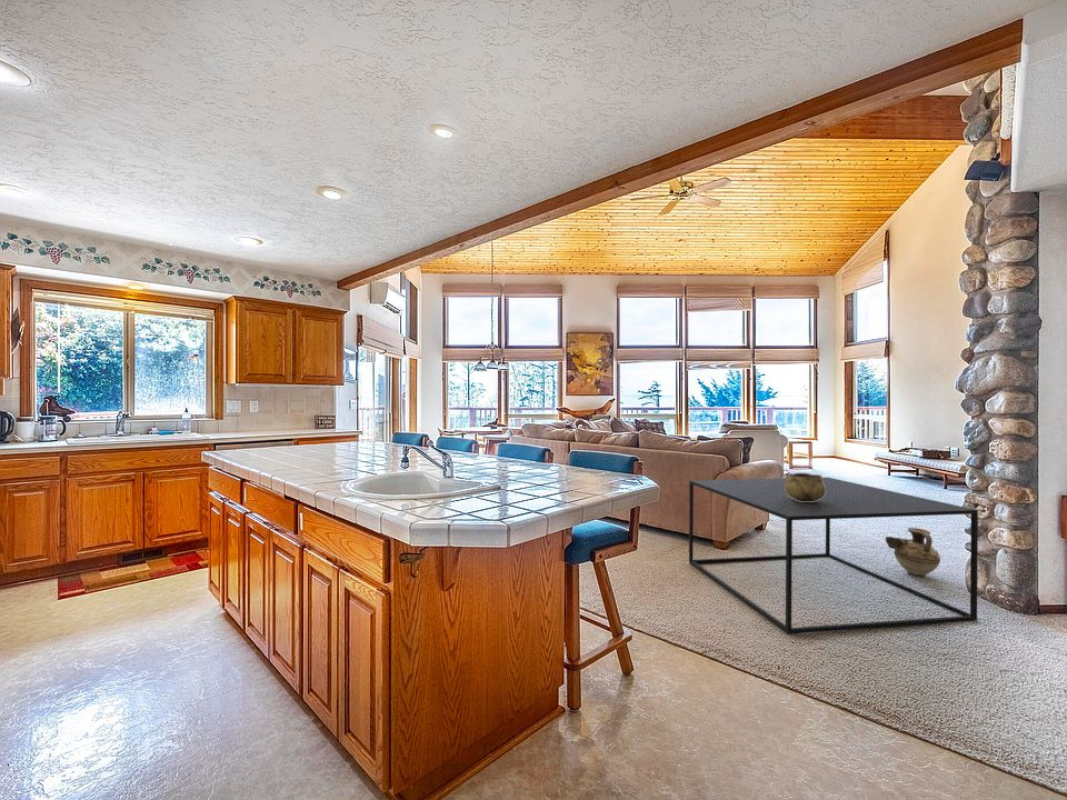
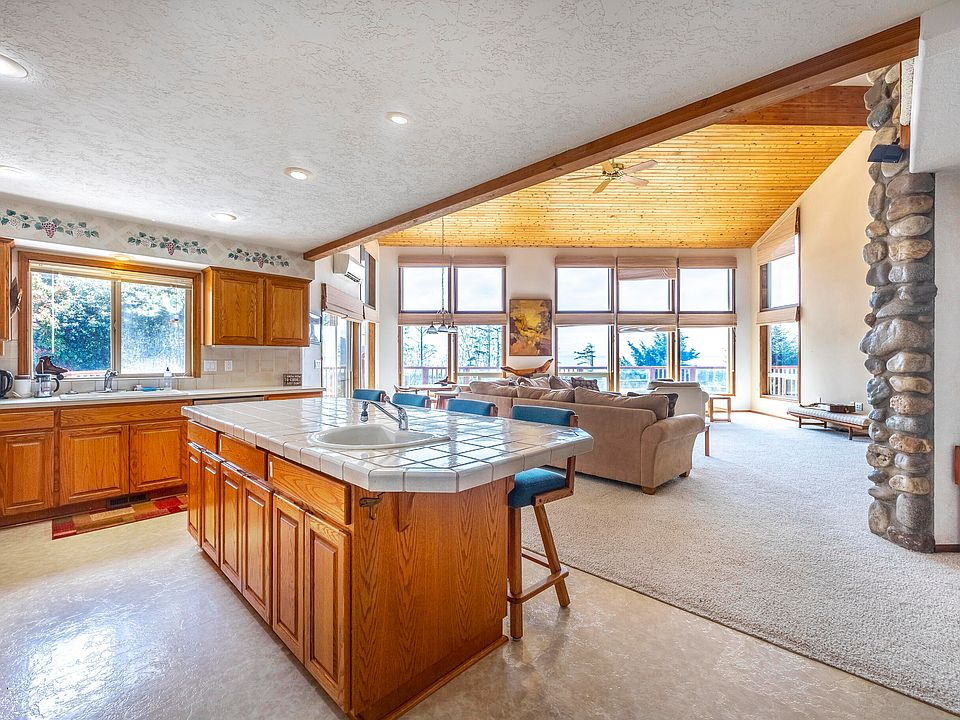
- decorative bowl (804, 487)
- ceramic jug (913, 551)
- coffee table (826, 540)
